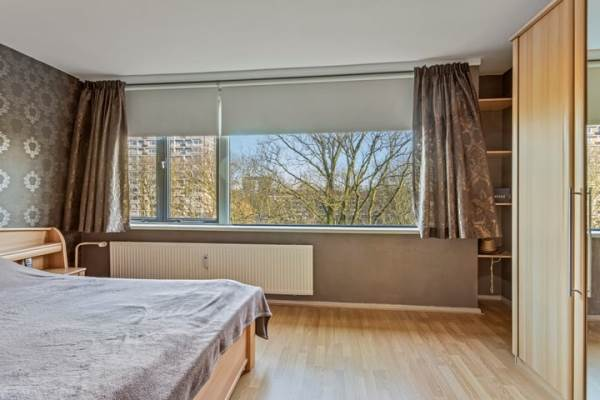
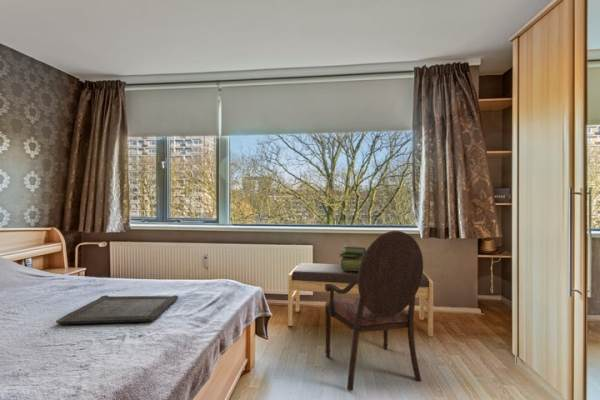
+ stack of books (352, 257)
+ serving tray (124, 307)
+ bench (357, 293)
+ armchair (374, 299)
